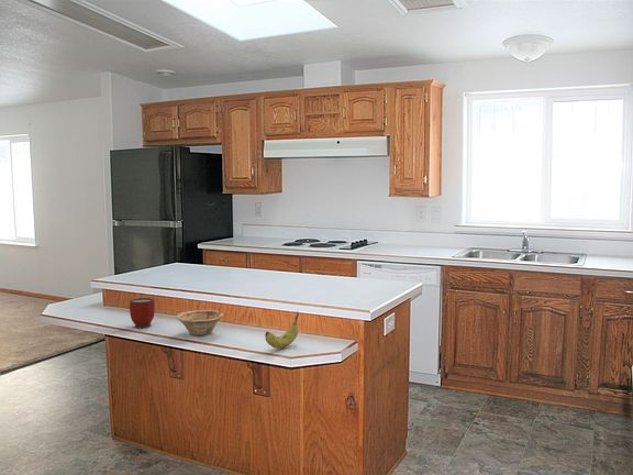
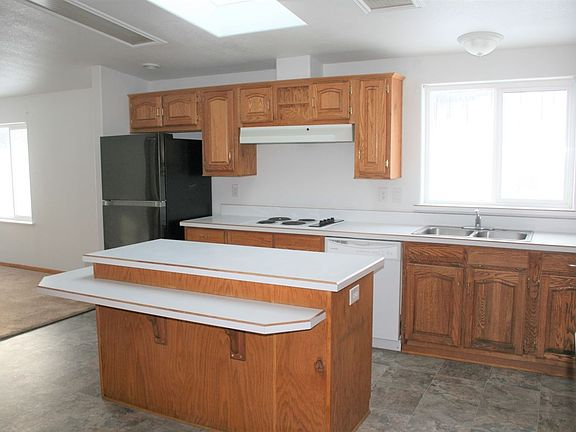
- dish (200, 323)
- mug (145, 312)
- fruit (285, 333)
